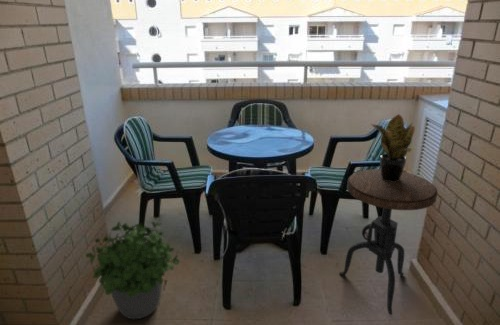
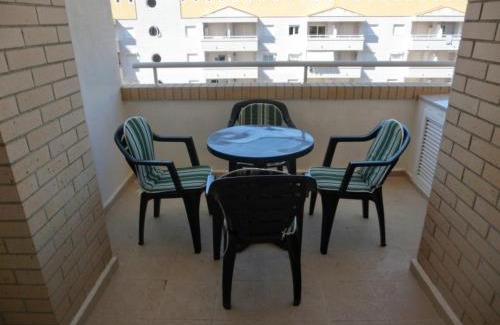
- potted plant (393, 147)
- side table (383, 238)
- potted plant (136, 267)
